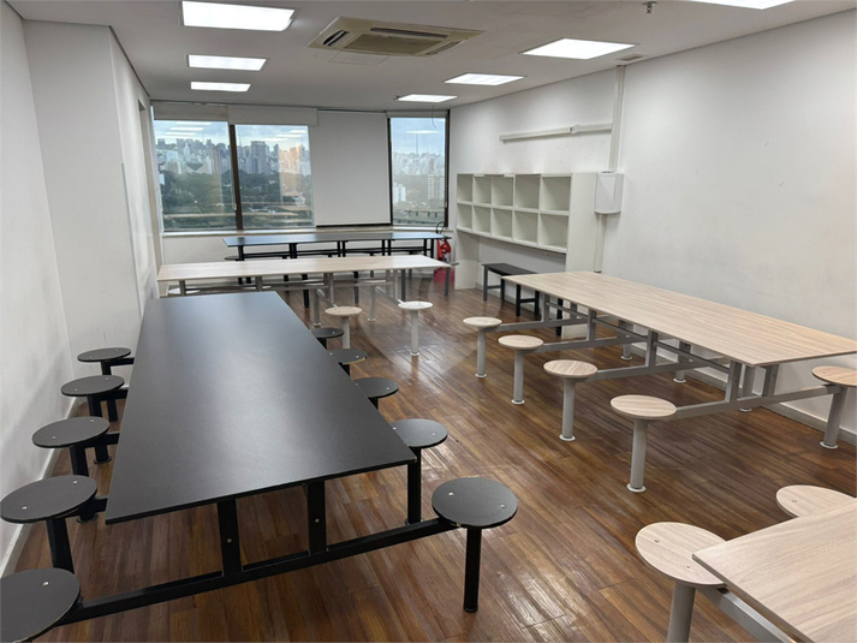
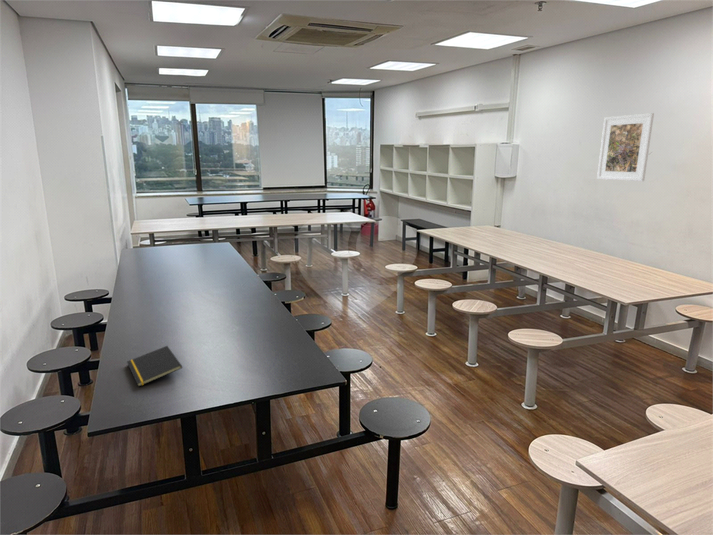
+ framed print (623, 148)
+ notepad (153, 364)
